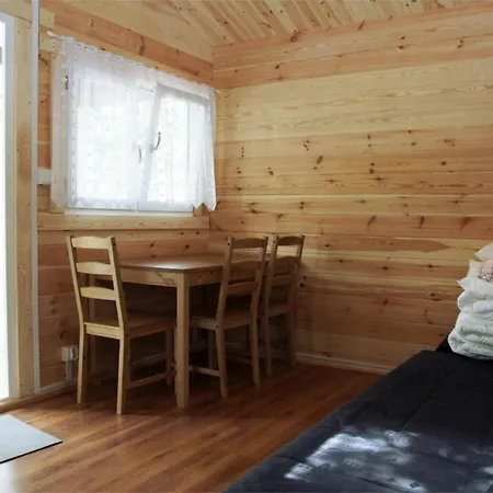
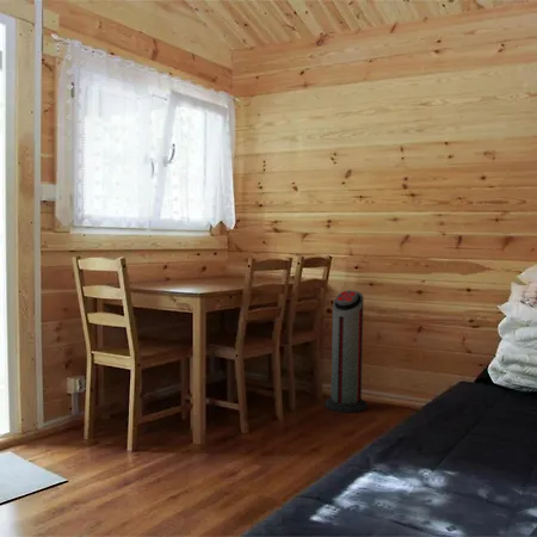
+ air purifier (346, 348)
